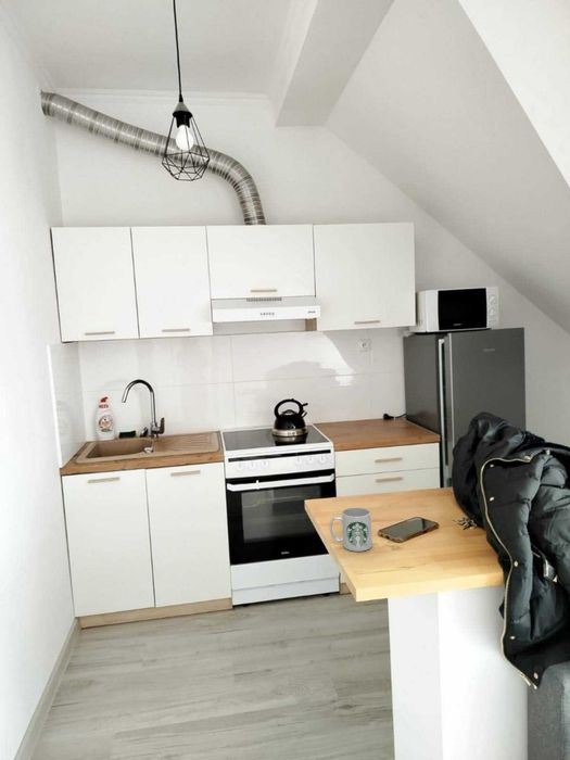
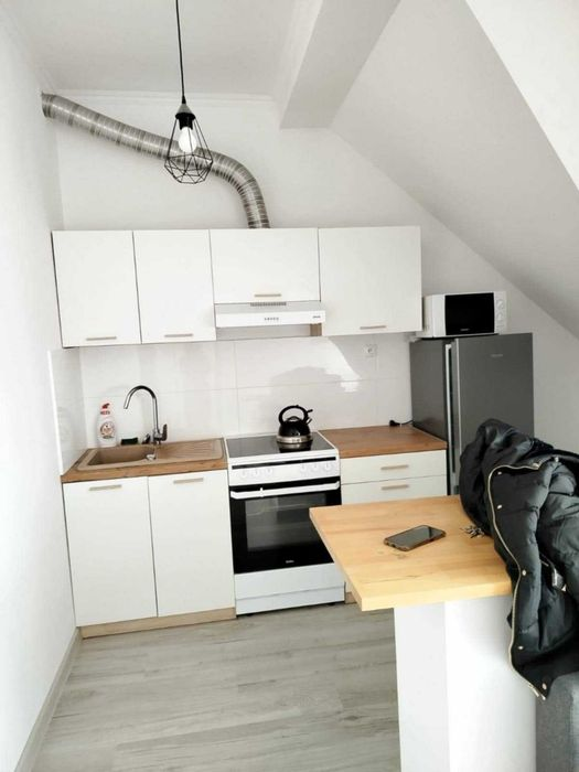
- mug (350, 529)
